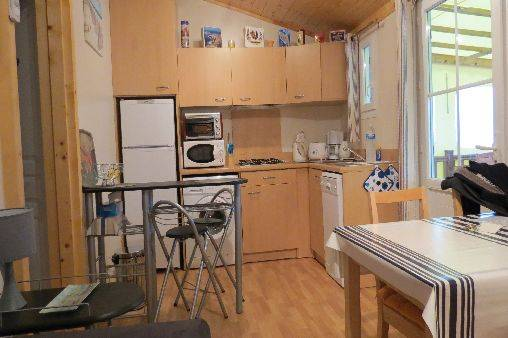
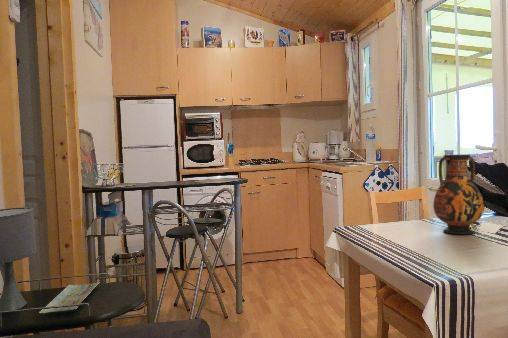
+ vase (457, 193)
